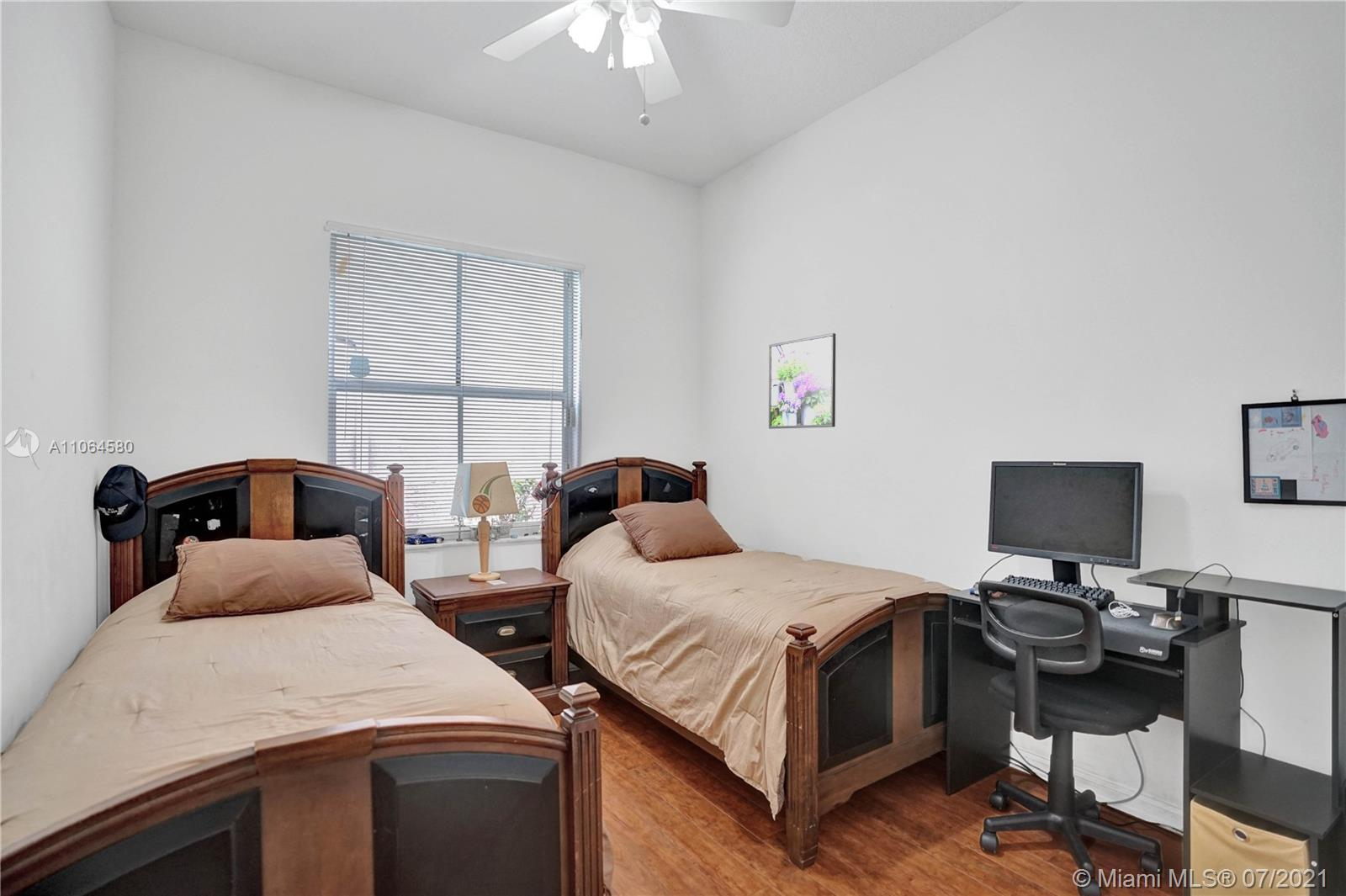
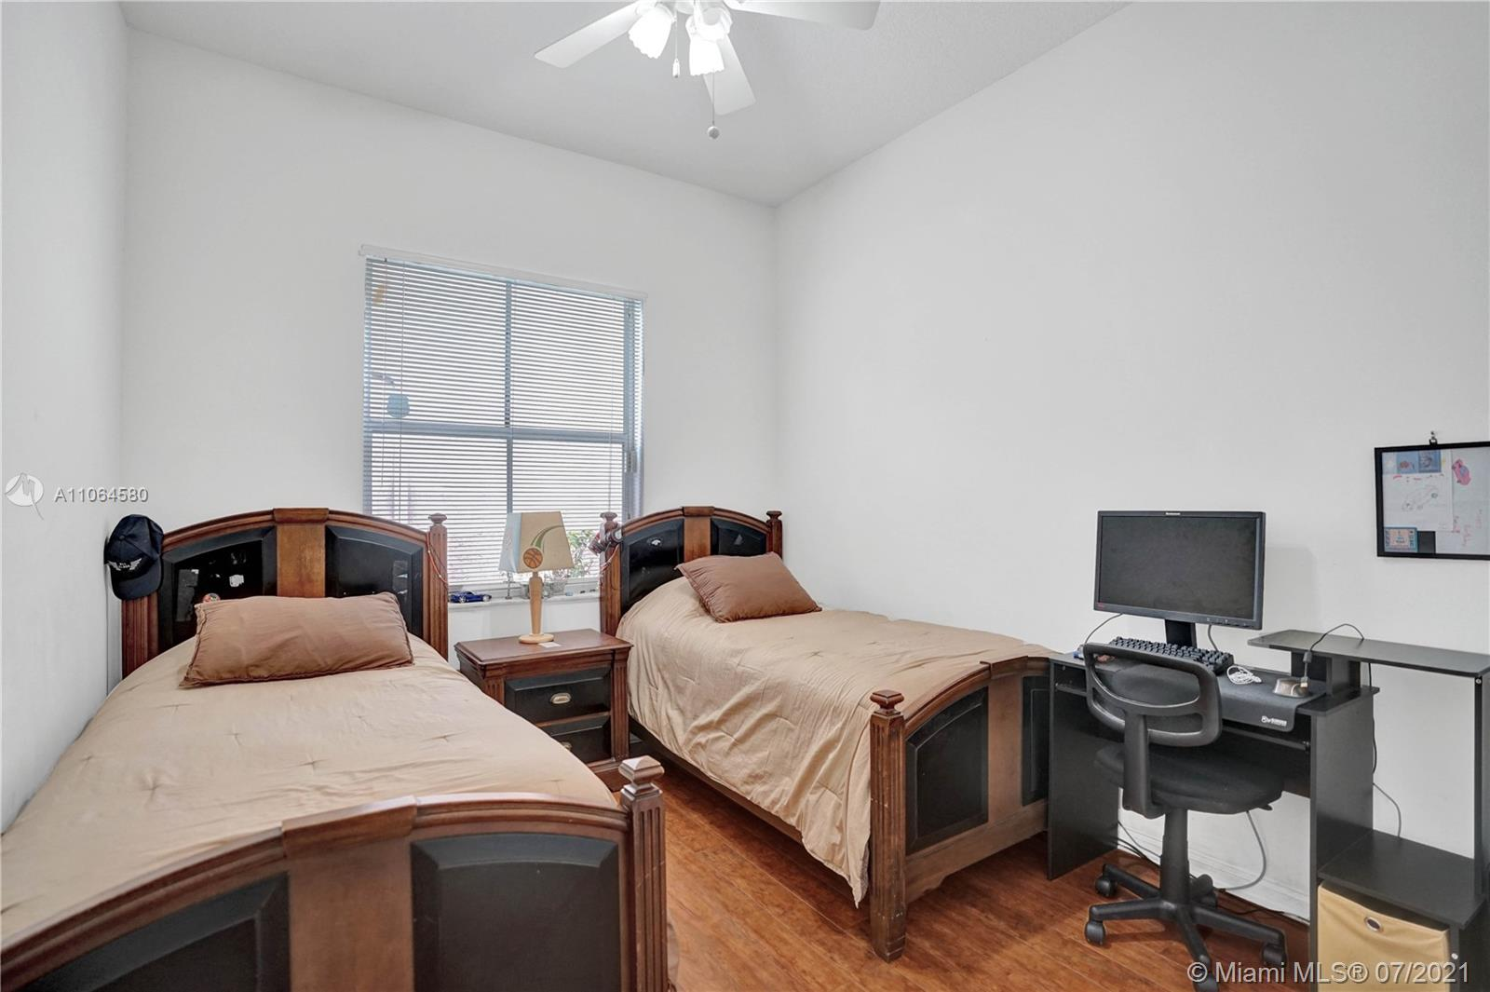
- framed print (800, 383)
